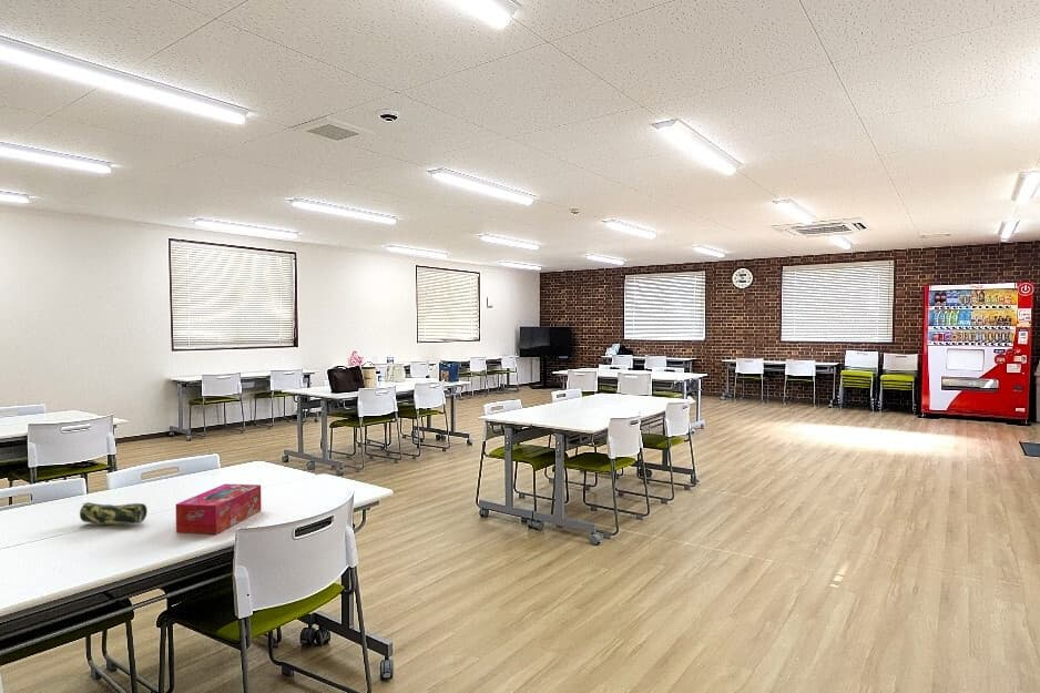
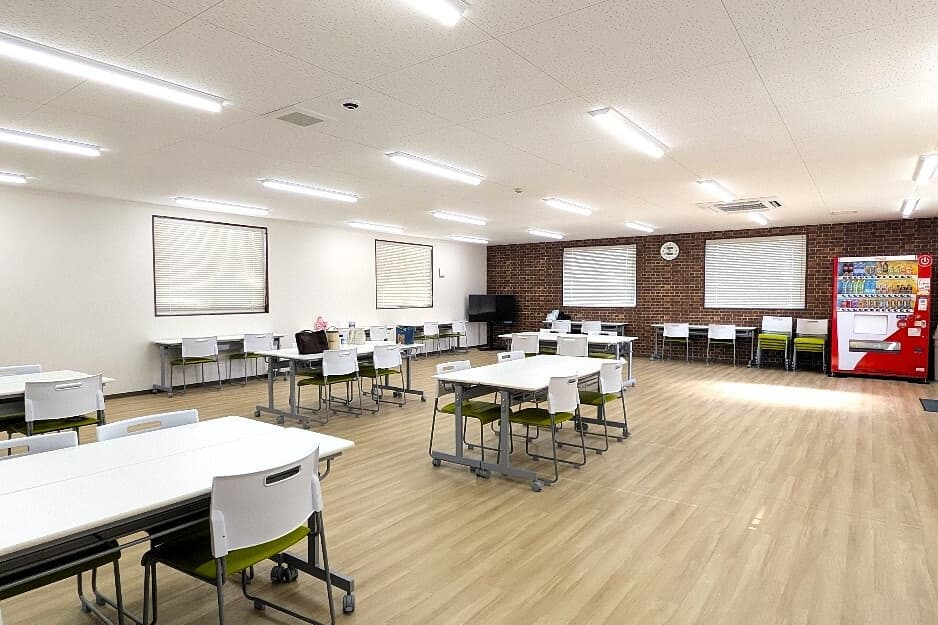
- tissue box (221, 507)
- pencil case (112, 513)
